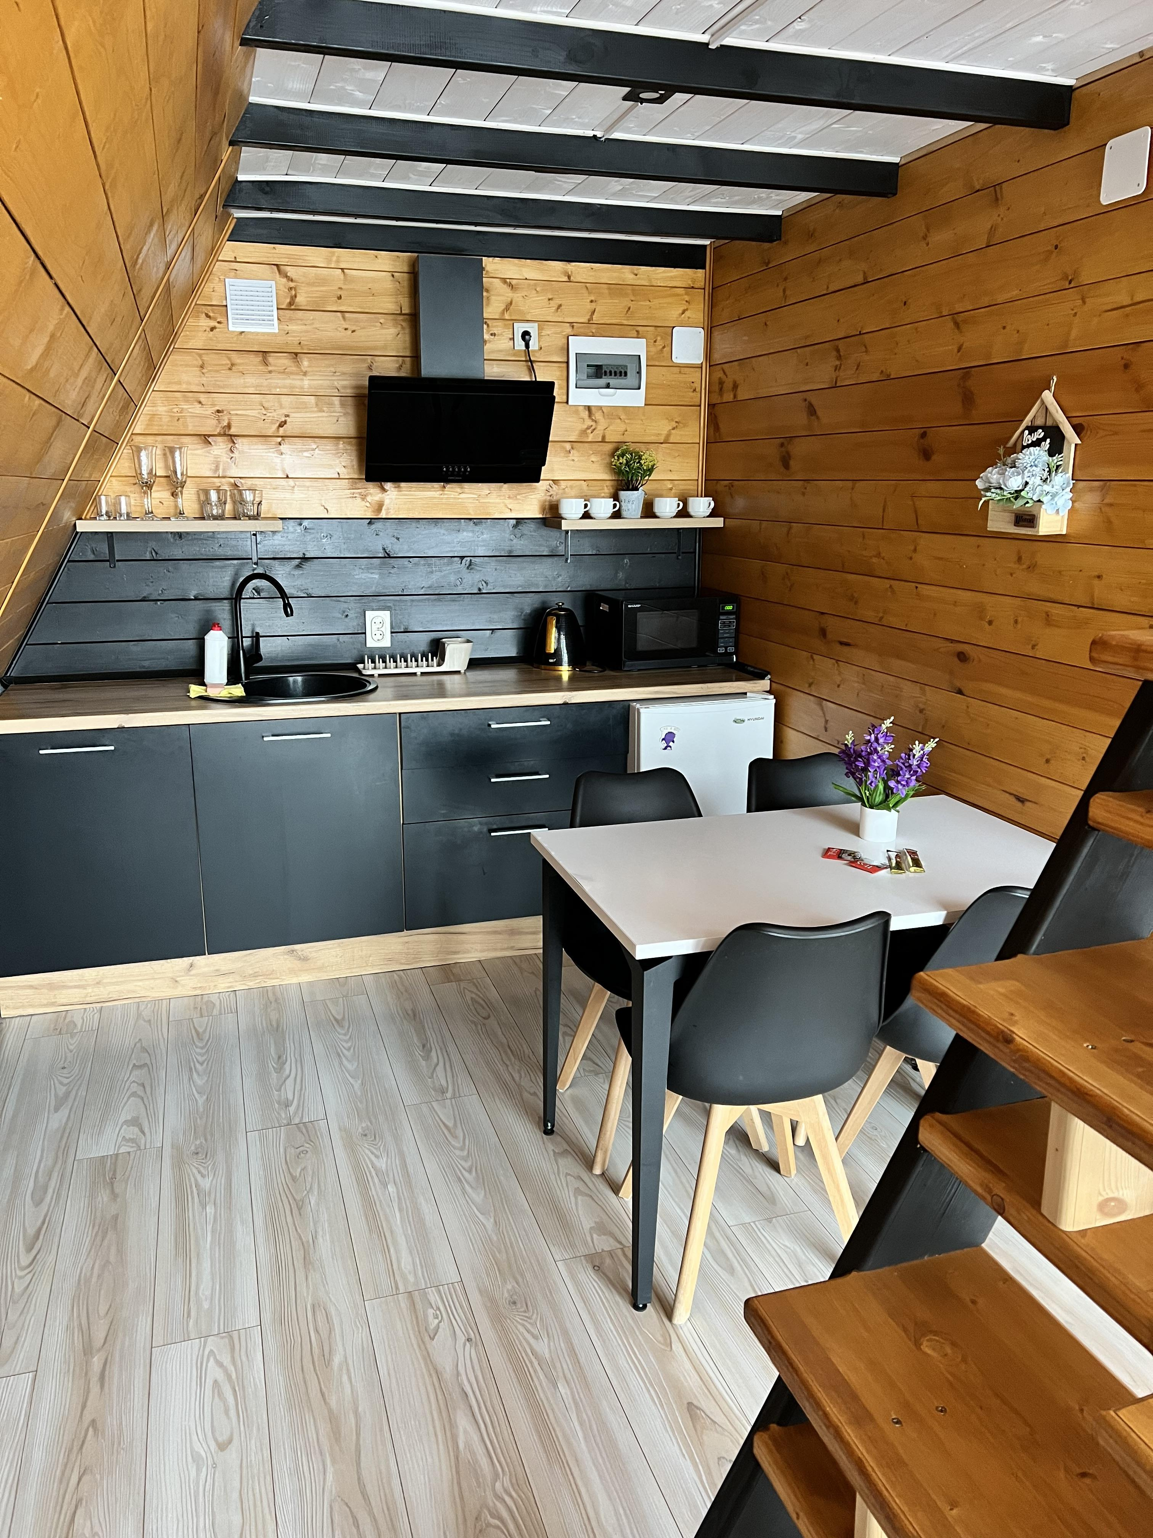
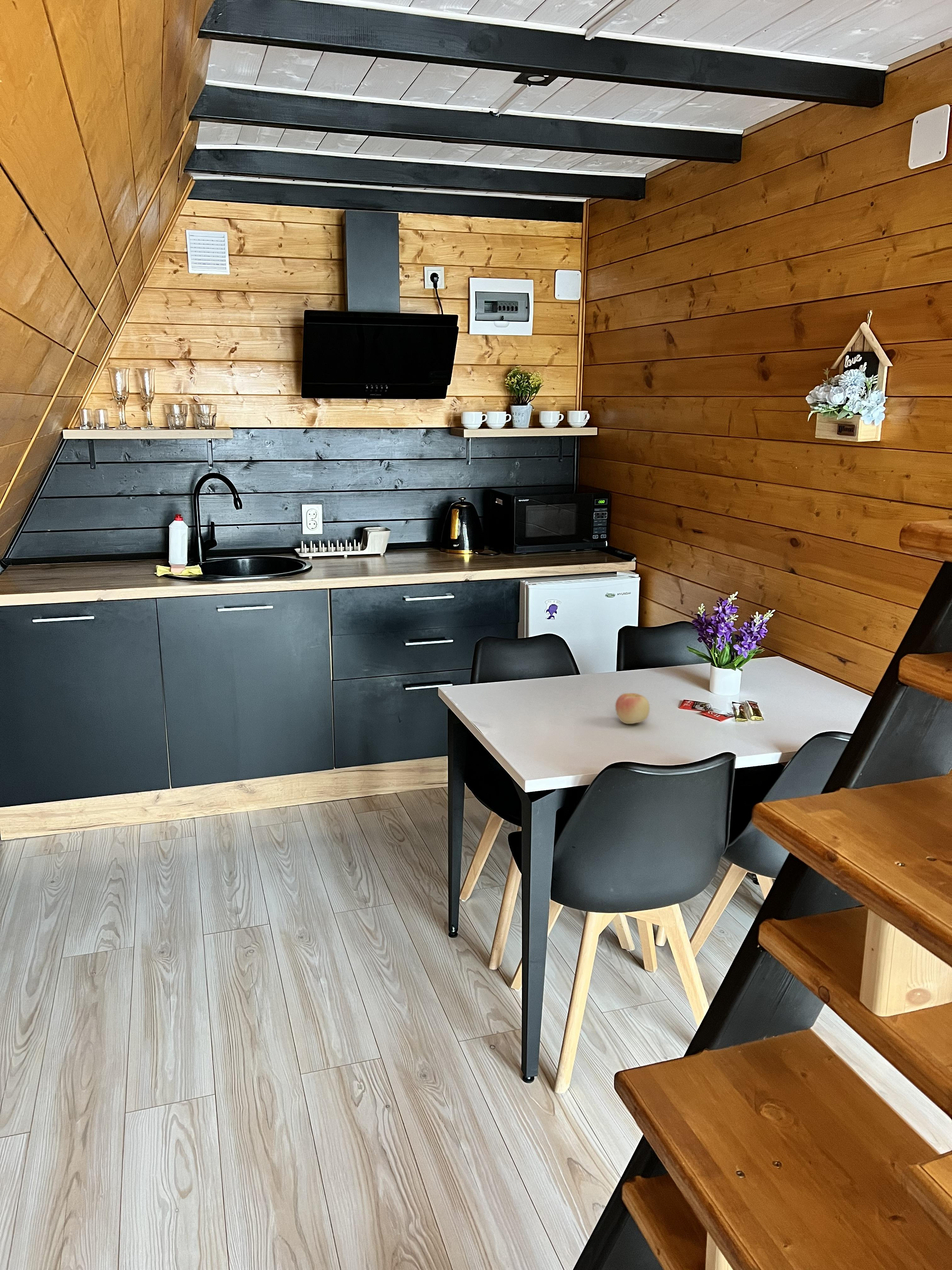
+ apple (633, 708)
